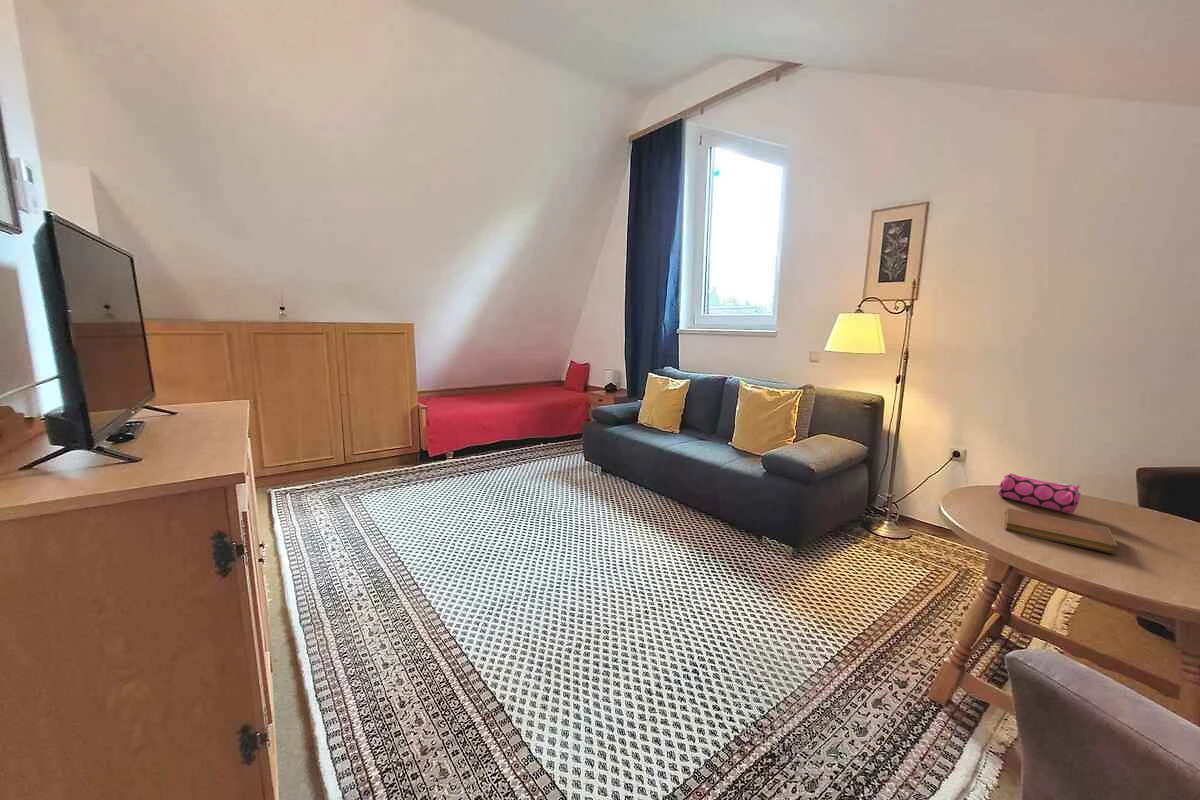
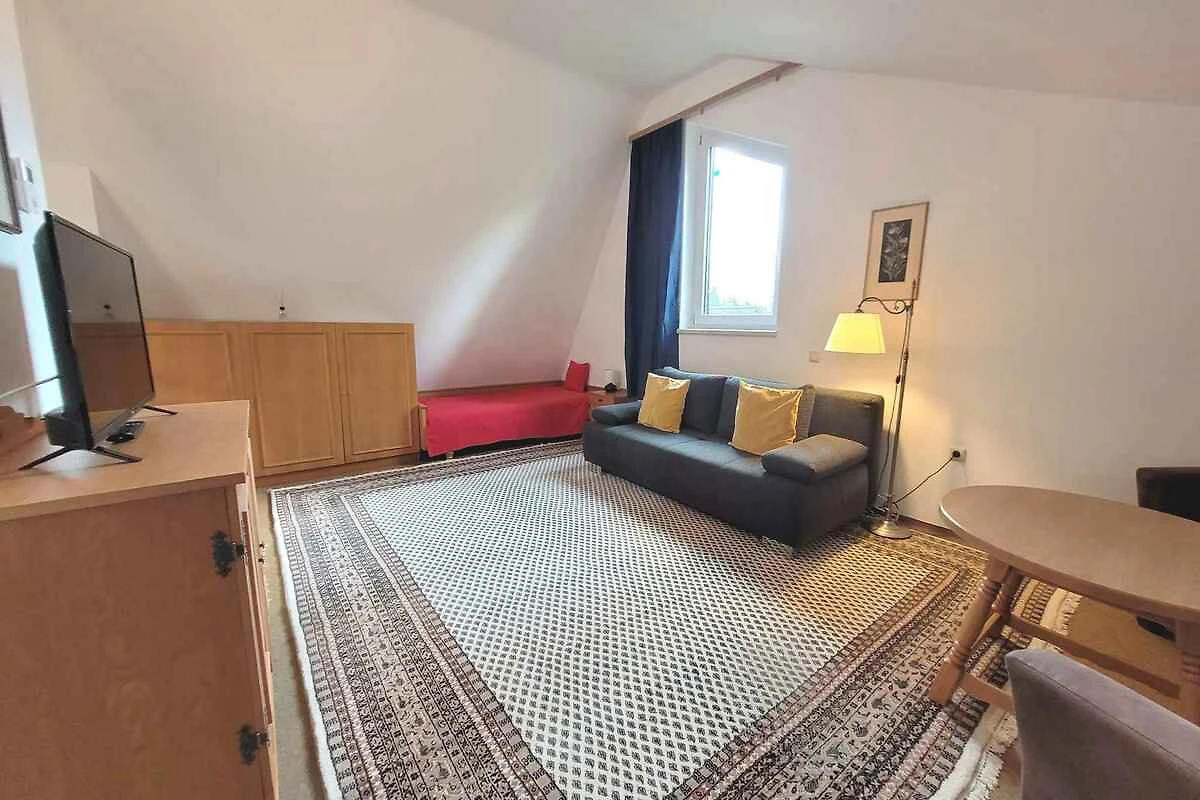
- notebook (1056, 528)
- pencil case (1037, 491)
